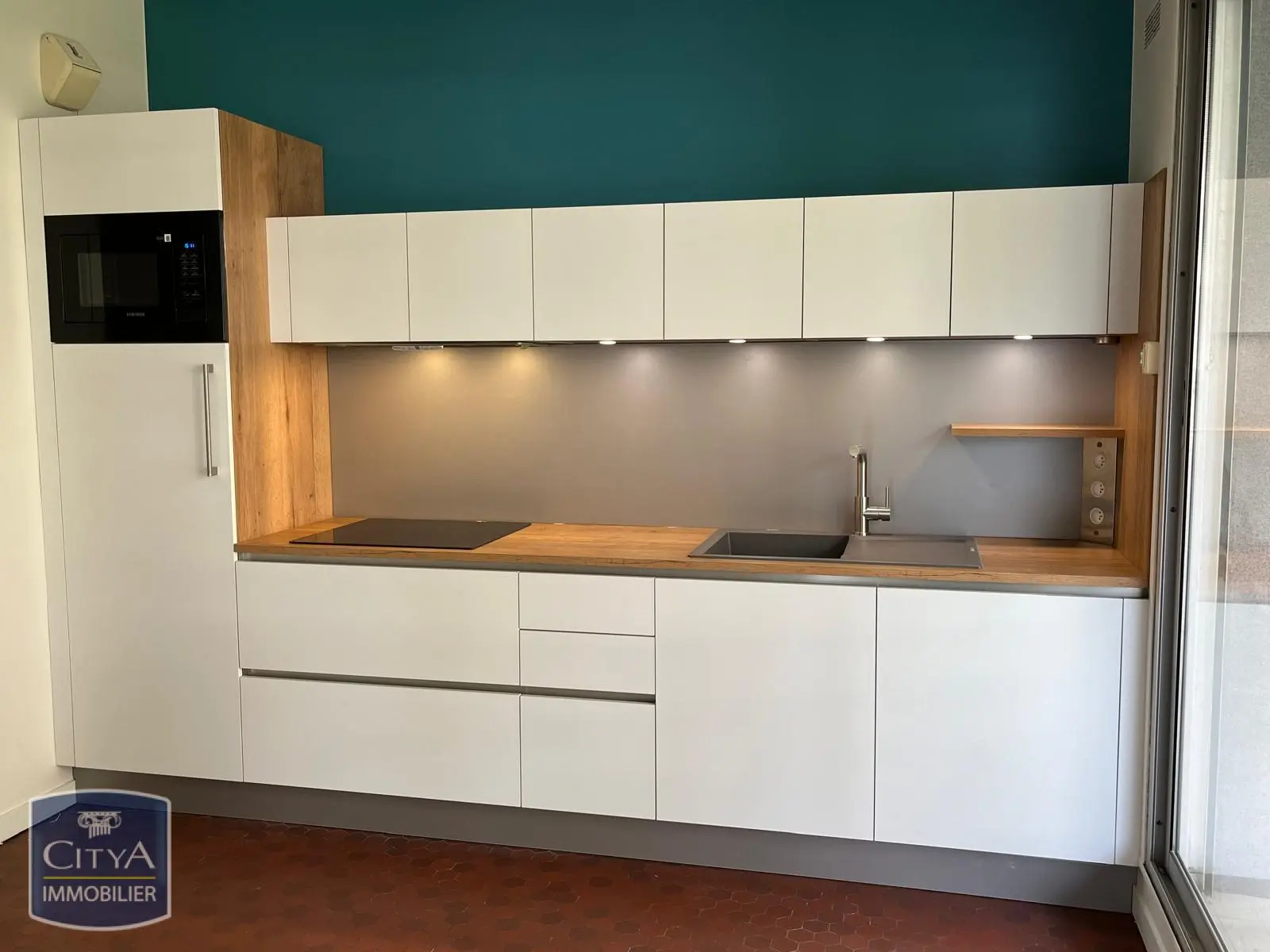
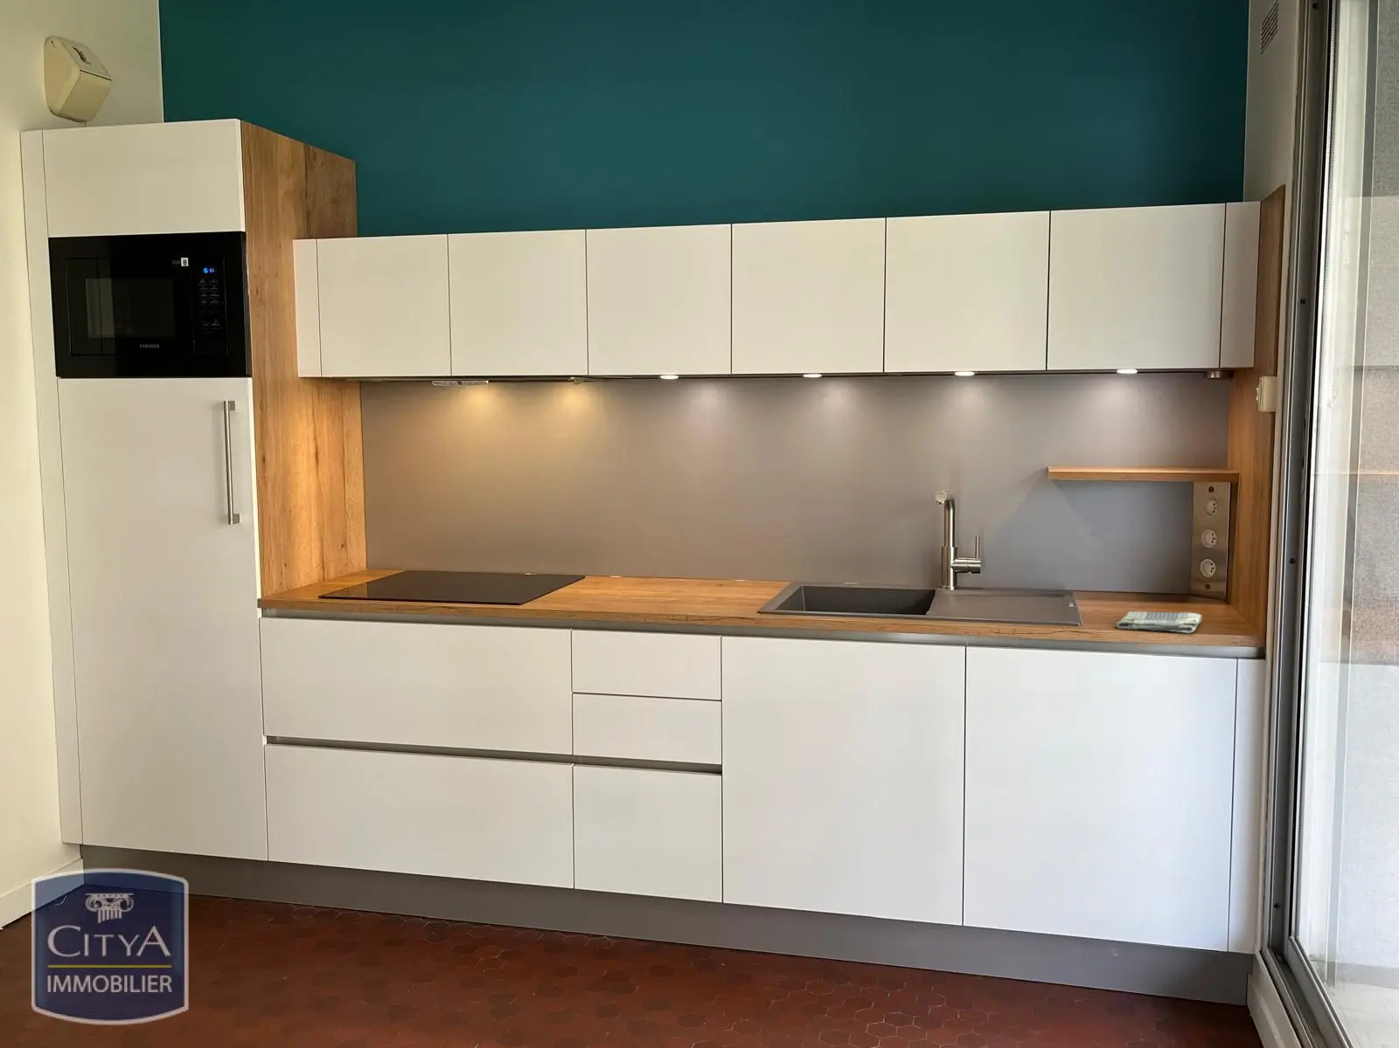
+ dish towel (1160, 619)
